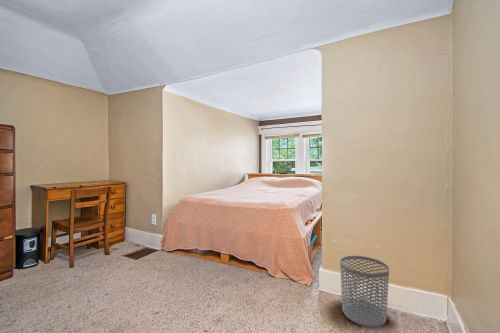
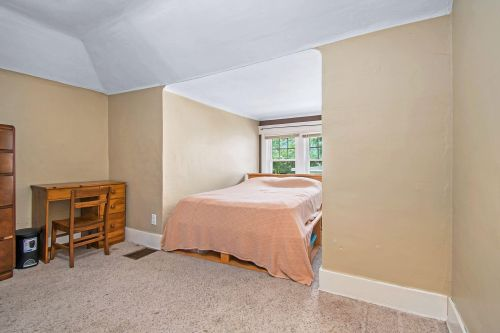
- waste bin (363, 289)
